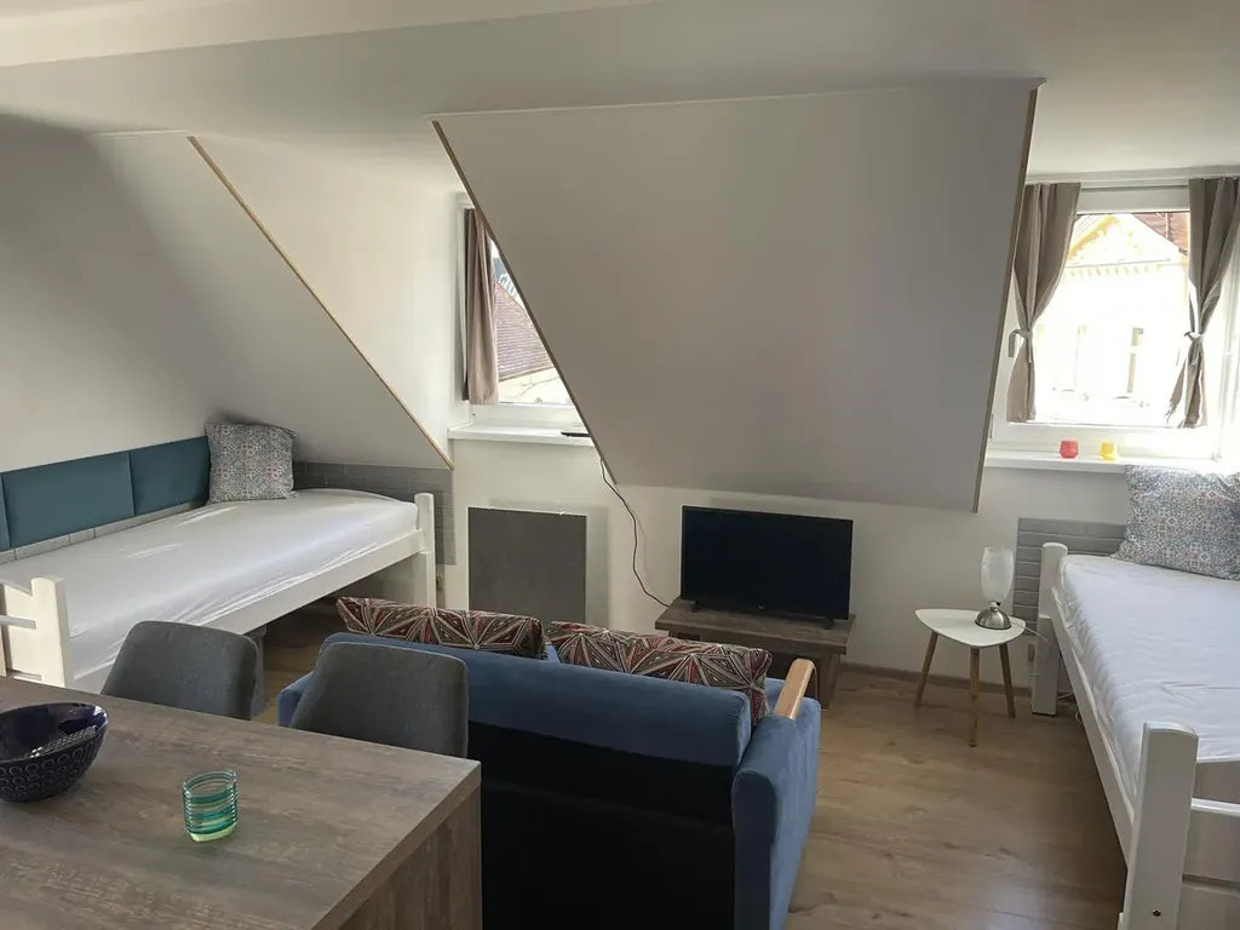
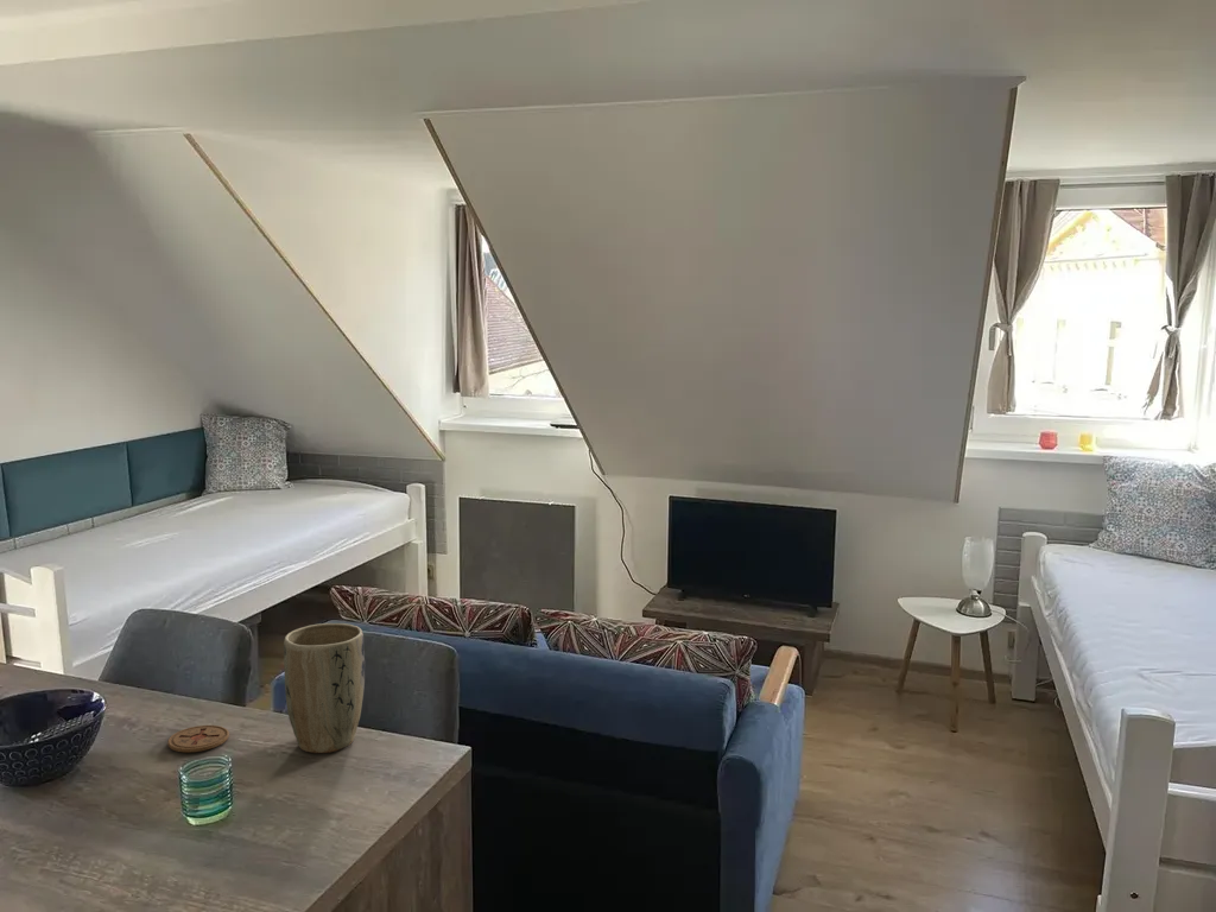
+ coaster (198, 737)
+ plant pot (325, 688)
